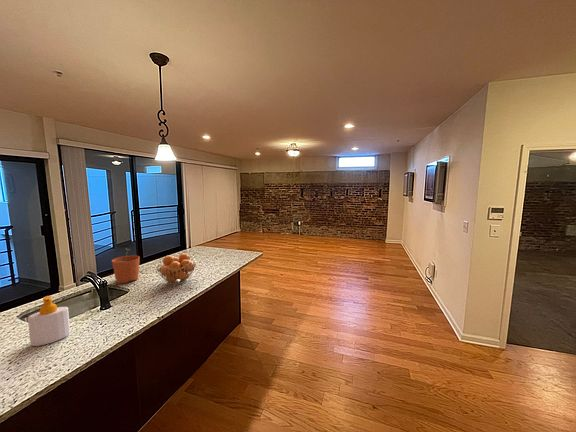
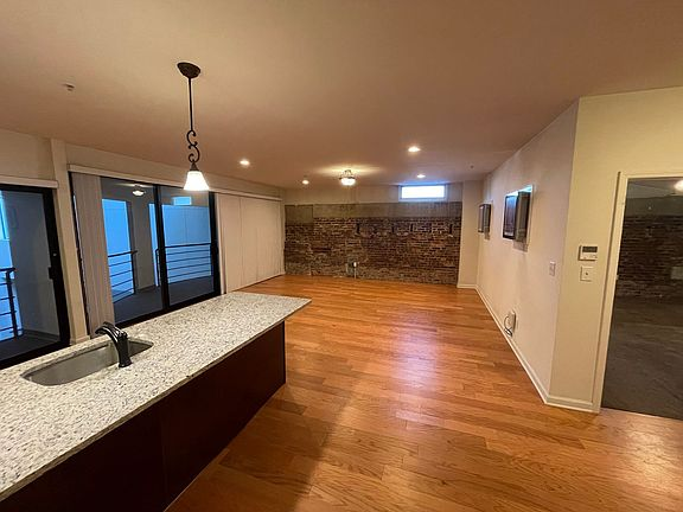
- fruit basket (176, 268)
- plant pot (126, 263)
- soap bottle (49, 318)
